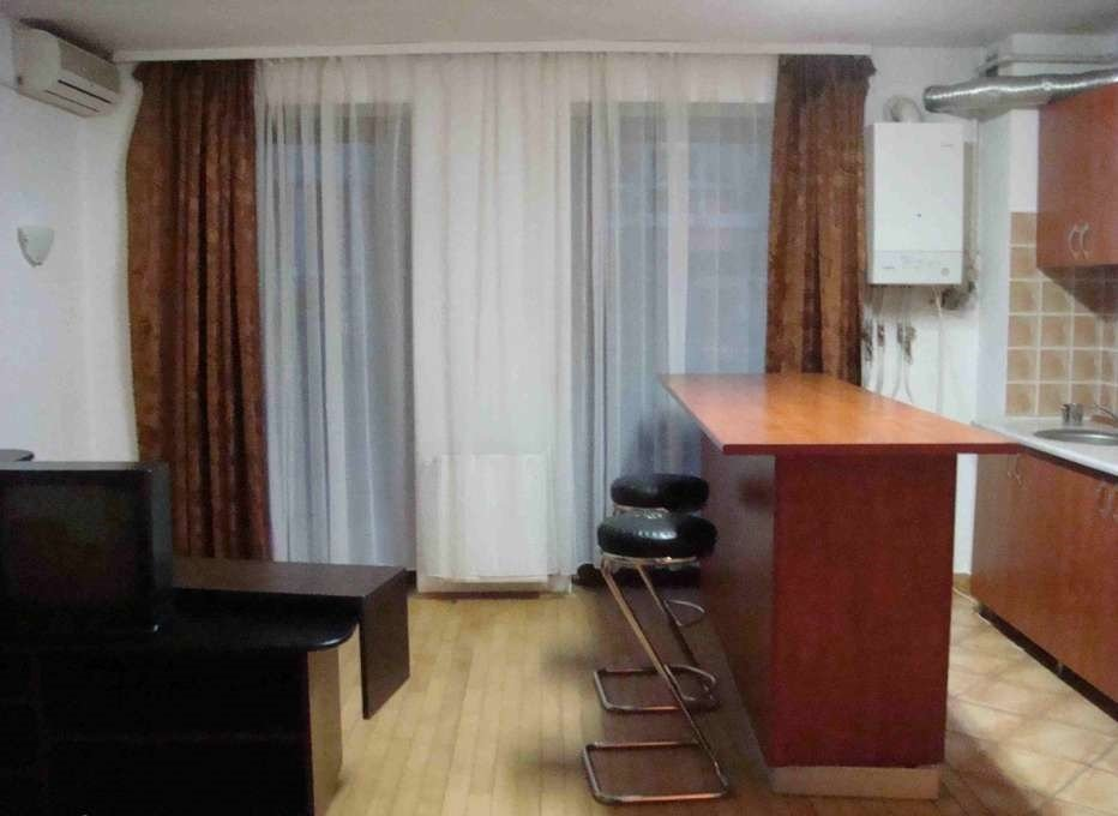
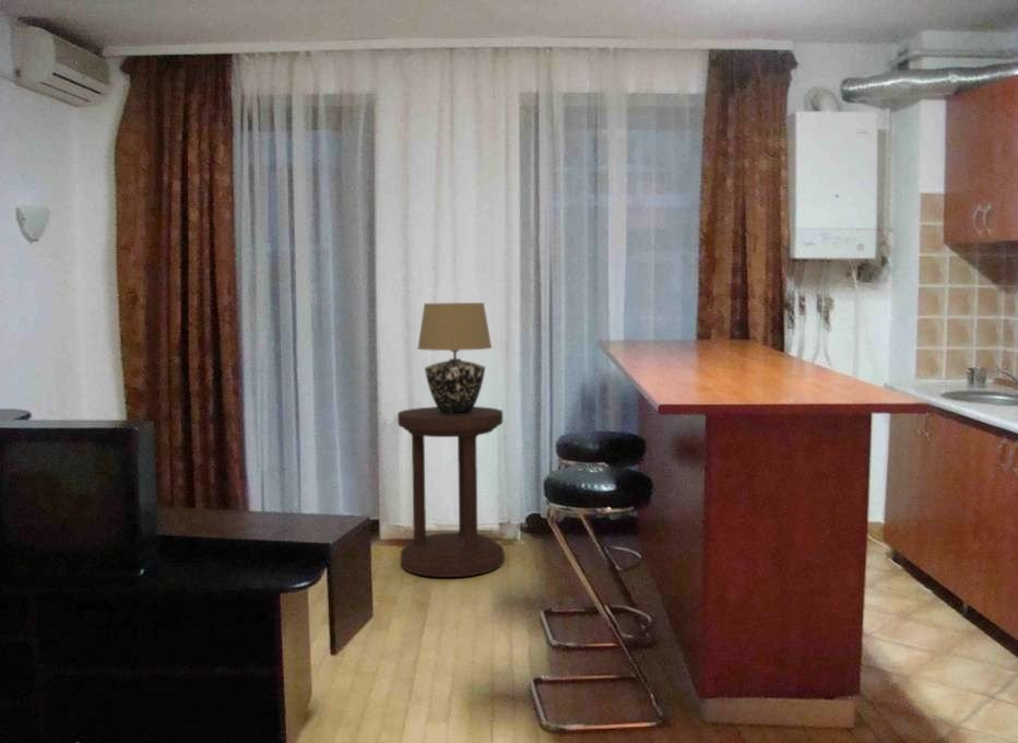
+ table lamp (454, 357)
+ side table (459, 486)
